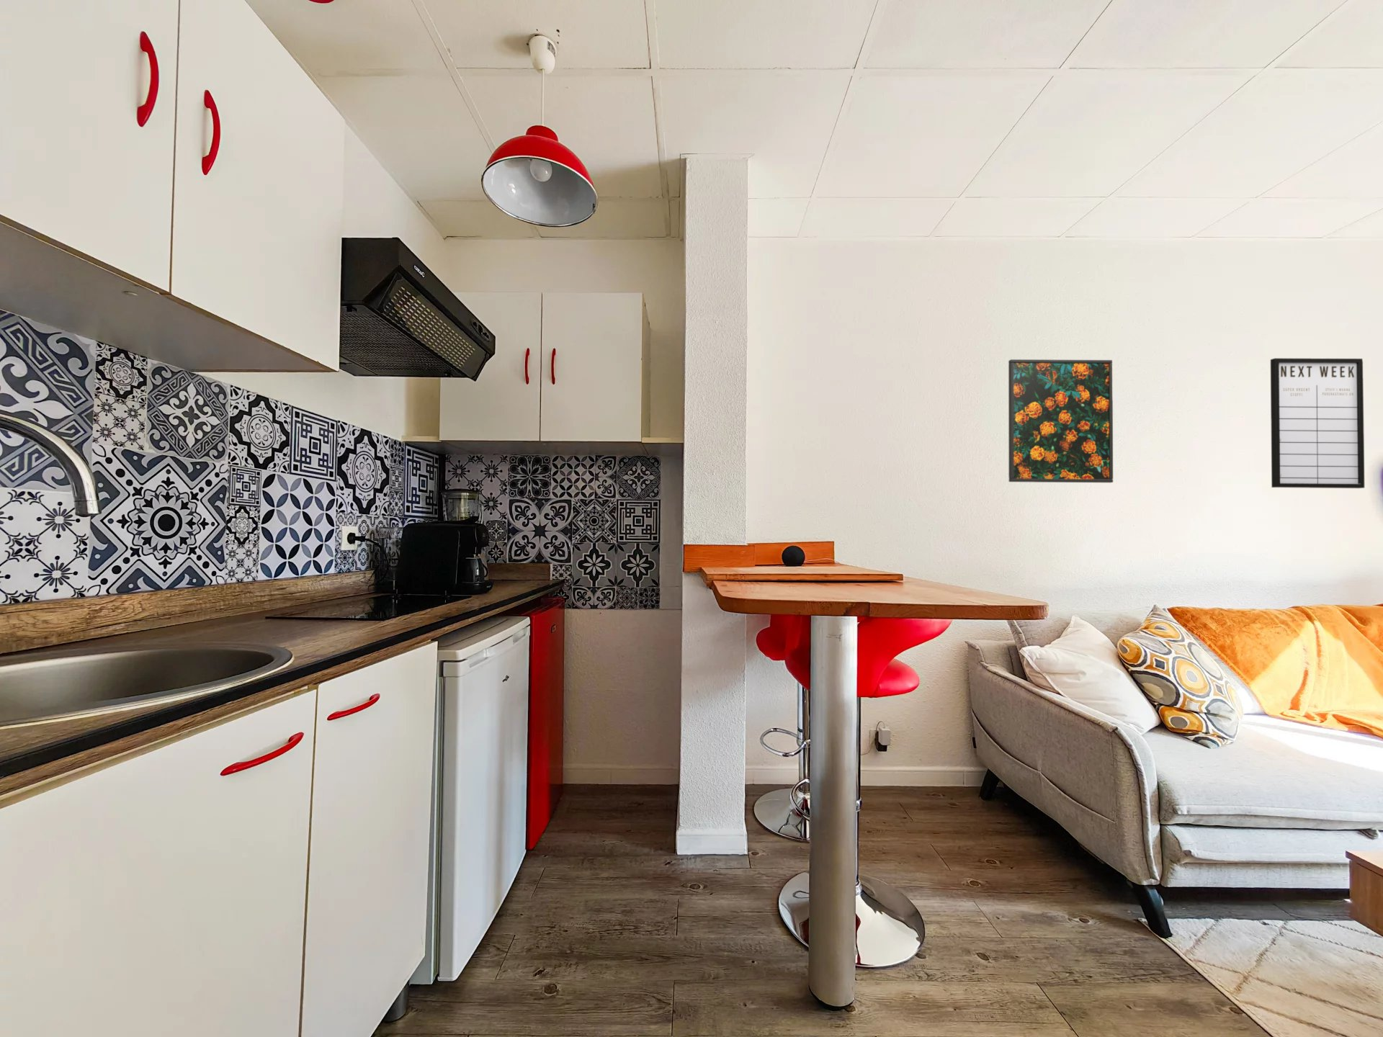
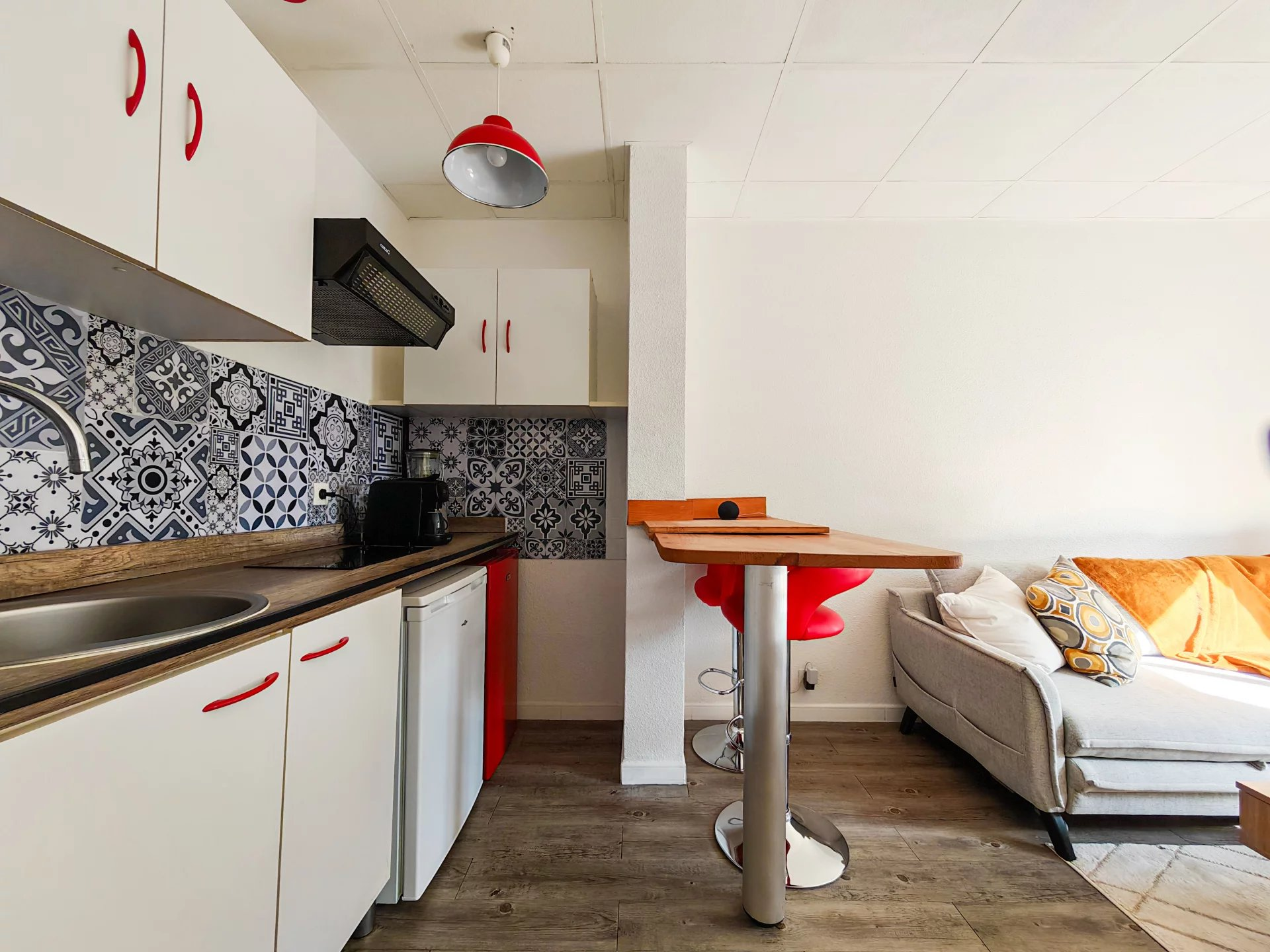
- writing board (1317, 423)
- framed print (1061, 420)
